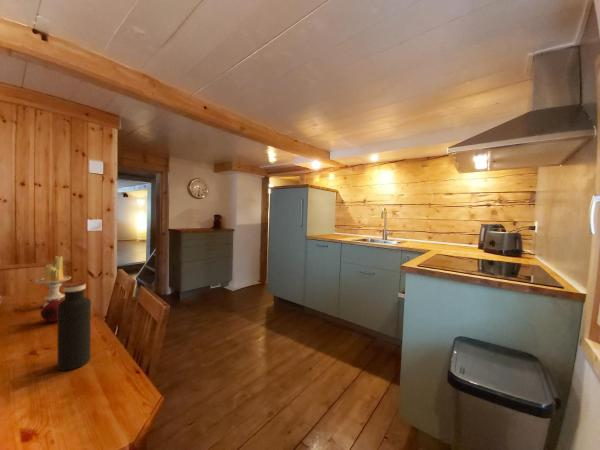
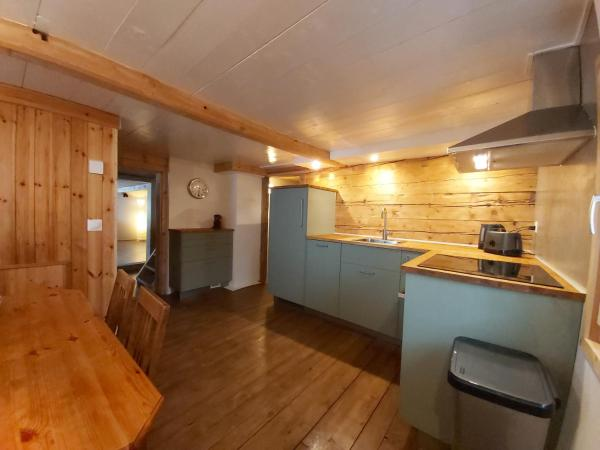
- candle (54, 280)
- water bottle (74, 323)
- fruit (56, 309)
